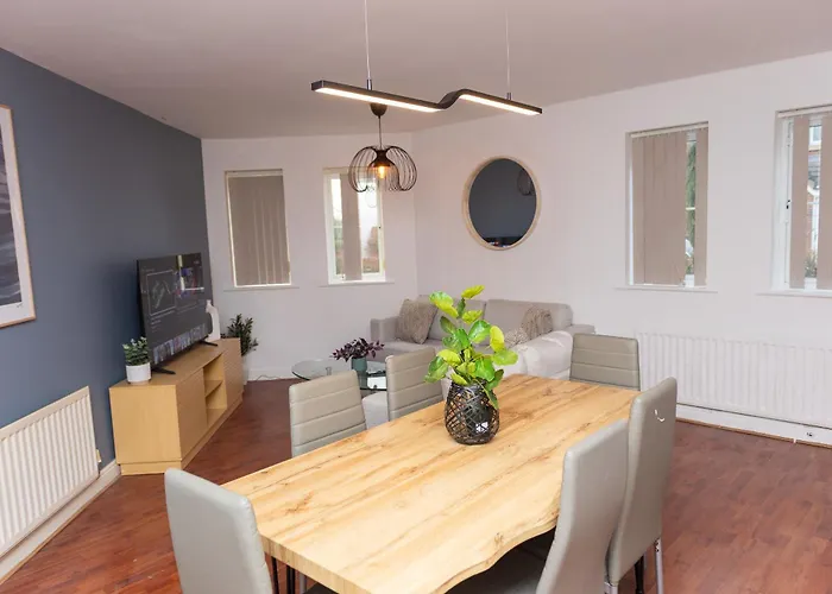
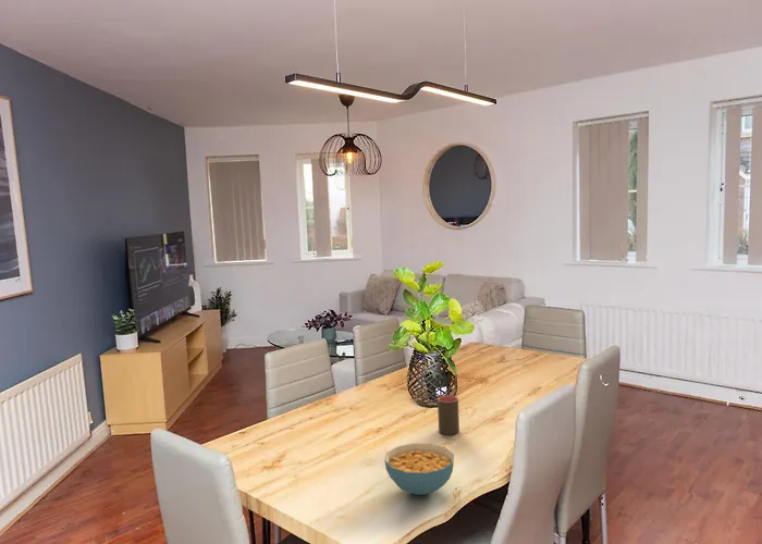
+ cup (447, 415)
+ cereal bowl (419, 473)
